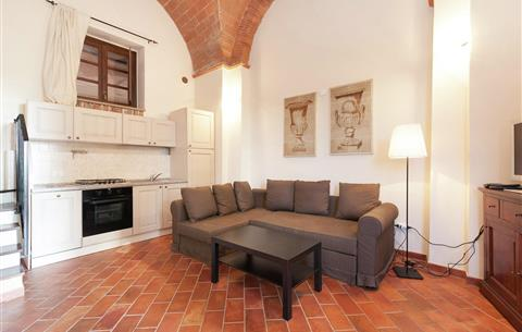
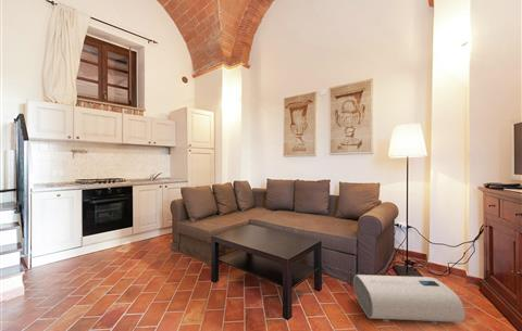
+ water heater (403, 296)
